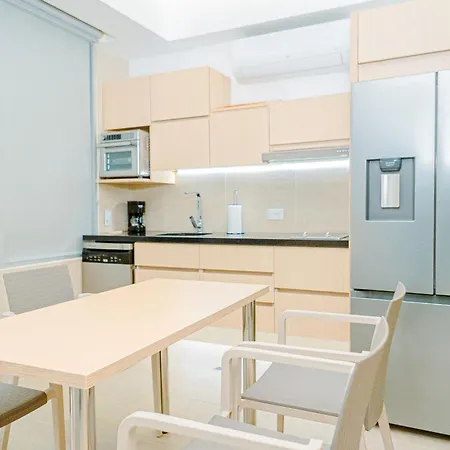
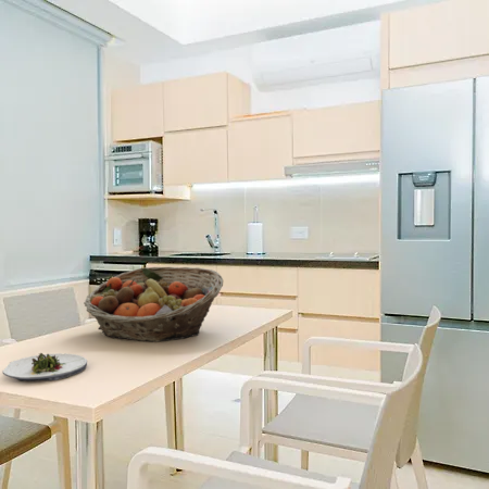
+ salad plate (47, 361)
+ fruit basket (154, 300)
